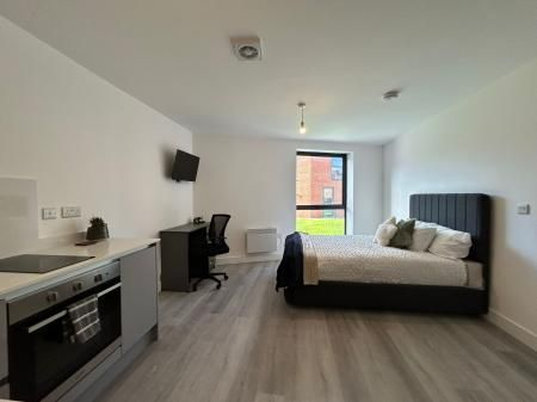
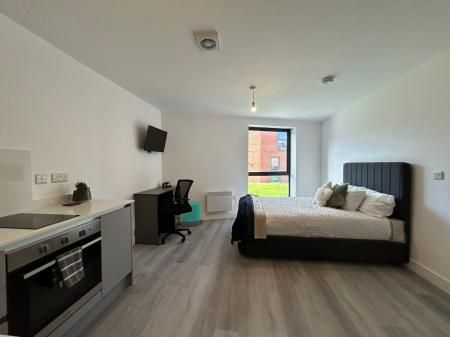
+ trash can (191, 213)
